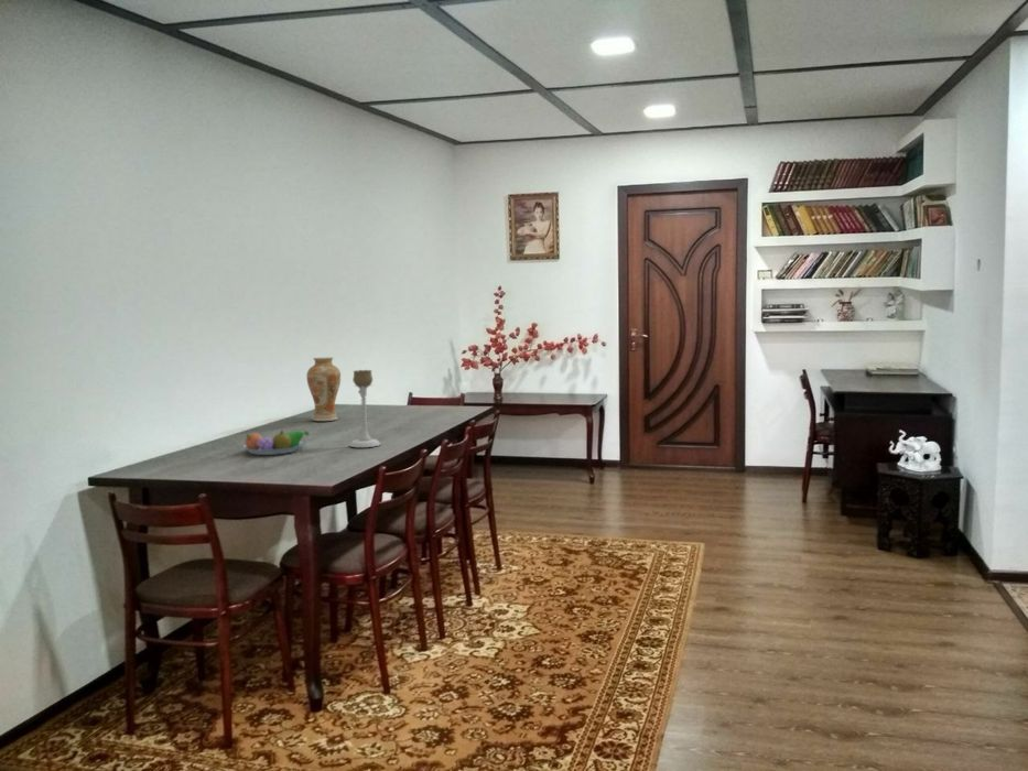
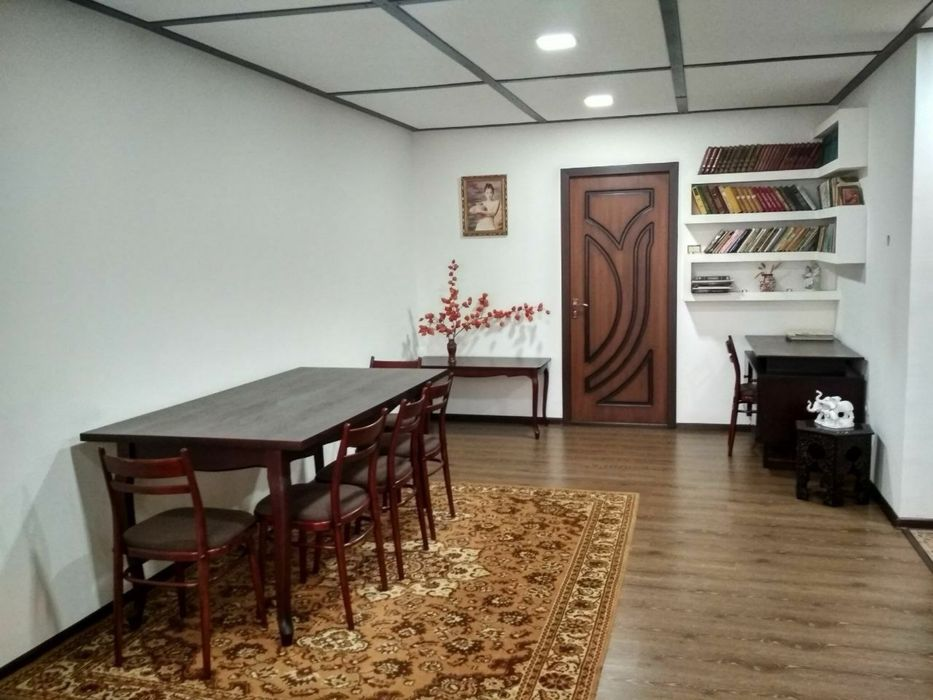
- vase (324, 389)
- fruit bowl (274, 438)
- candle holder (364, 408)
